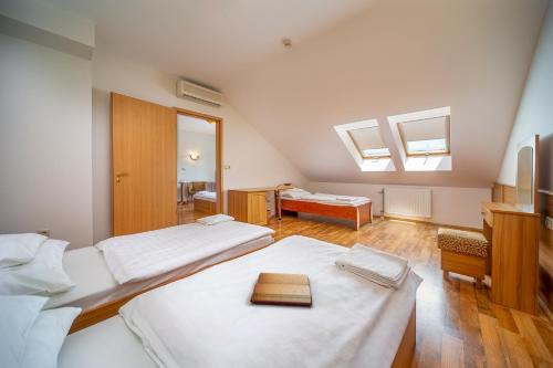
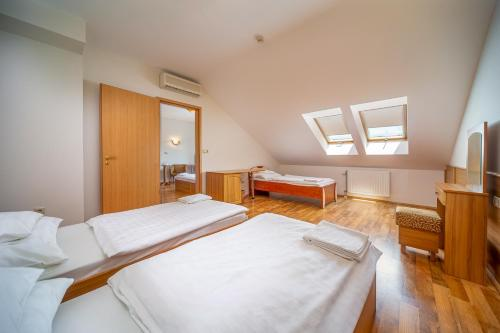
- bible (282, 284)
